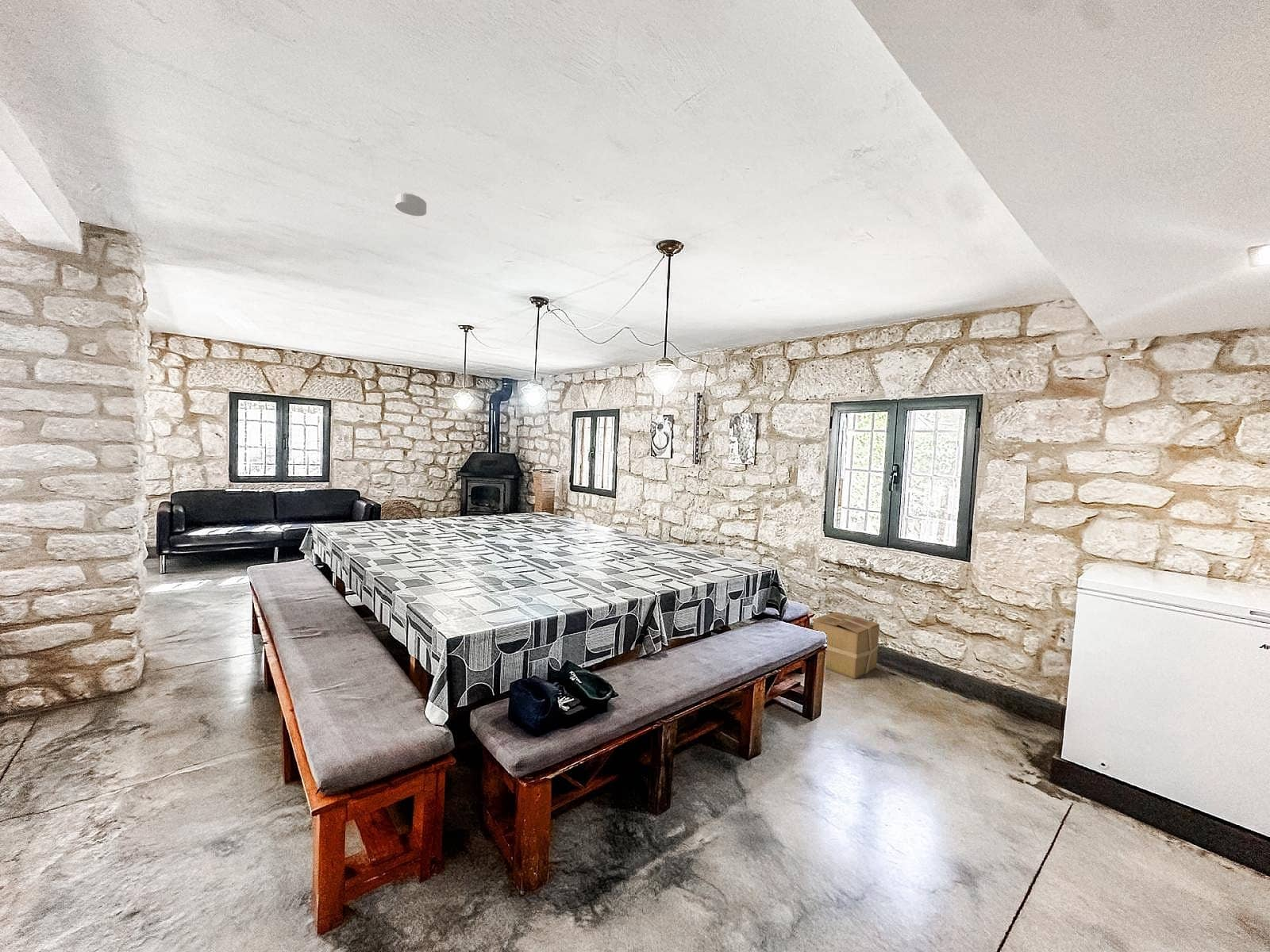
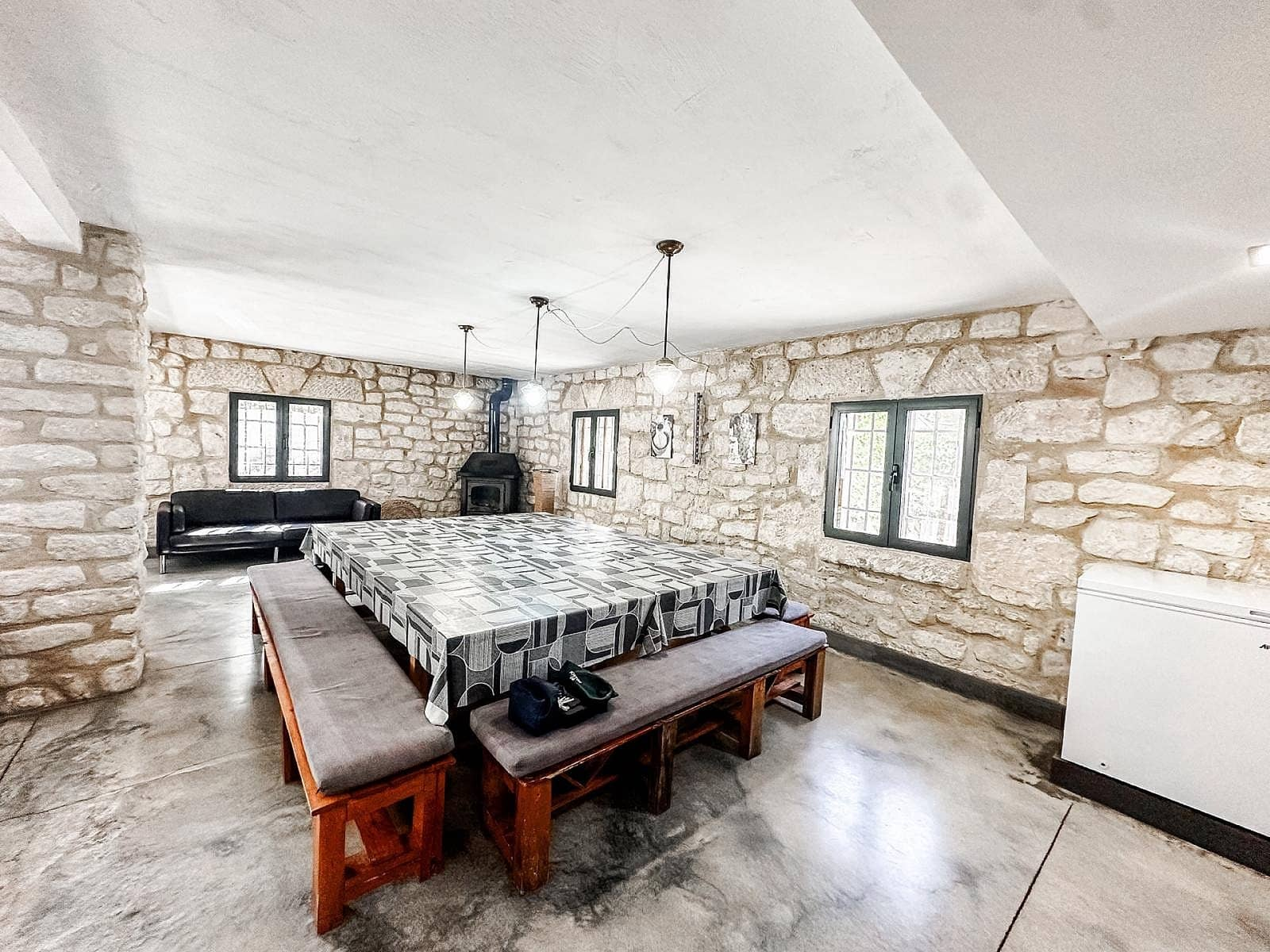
- cardboard box (845, 641)
- smoke detector (411, 202)
